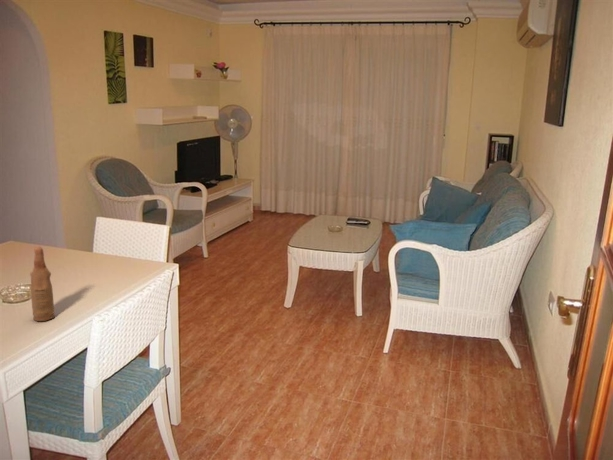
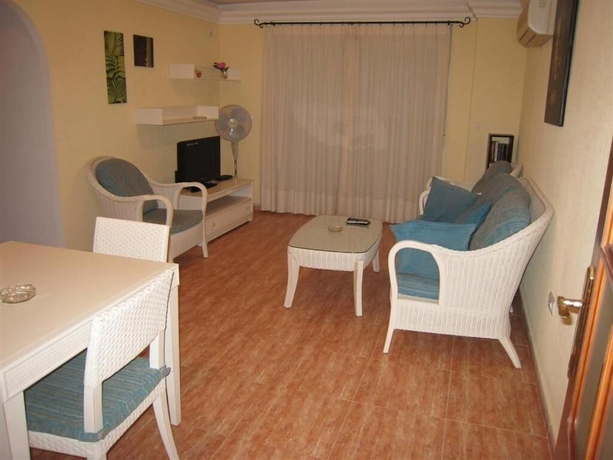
- bottle (41, 282)
